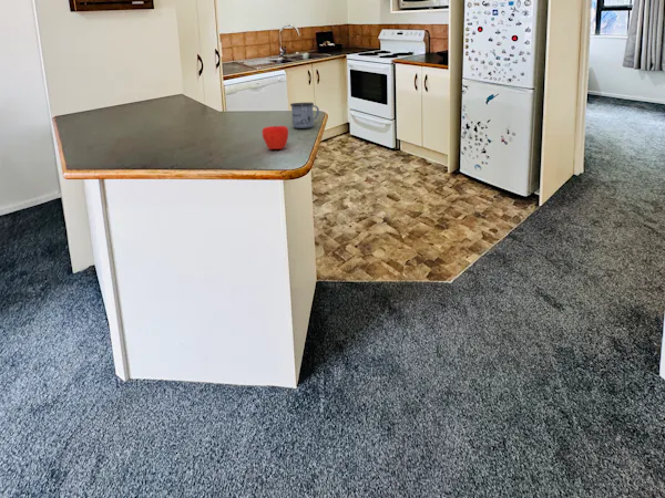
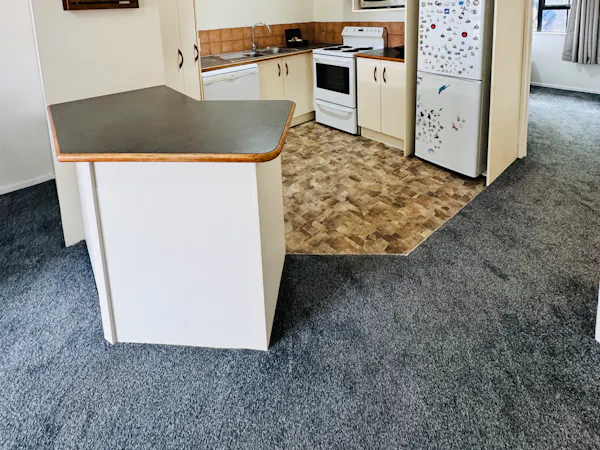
- mug (305, 114)
- apple (275, 137)
